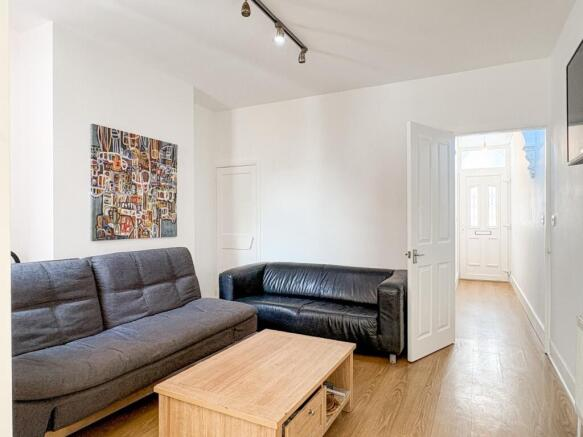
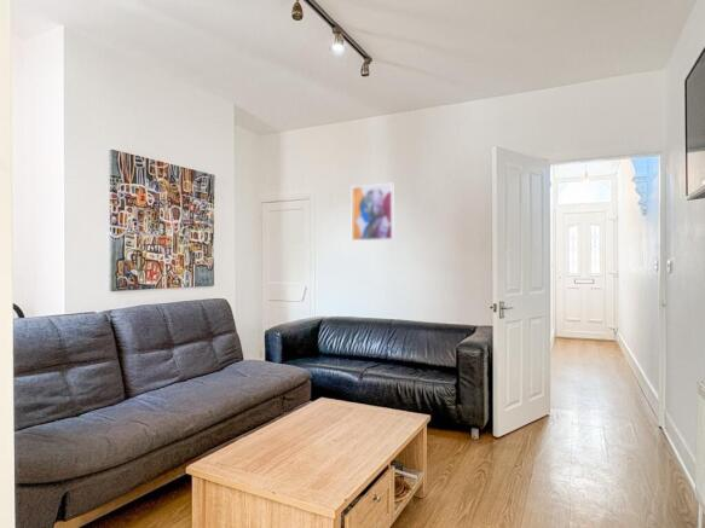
+ wall art (371, 213)
